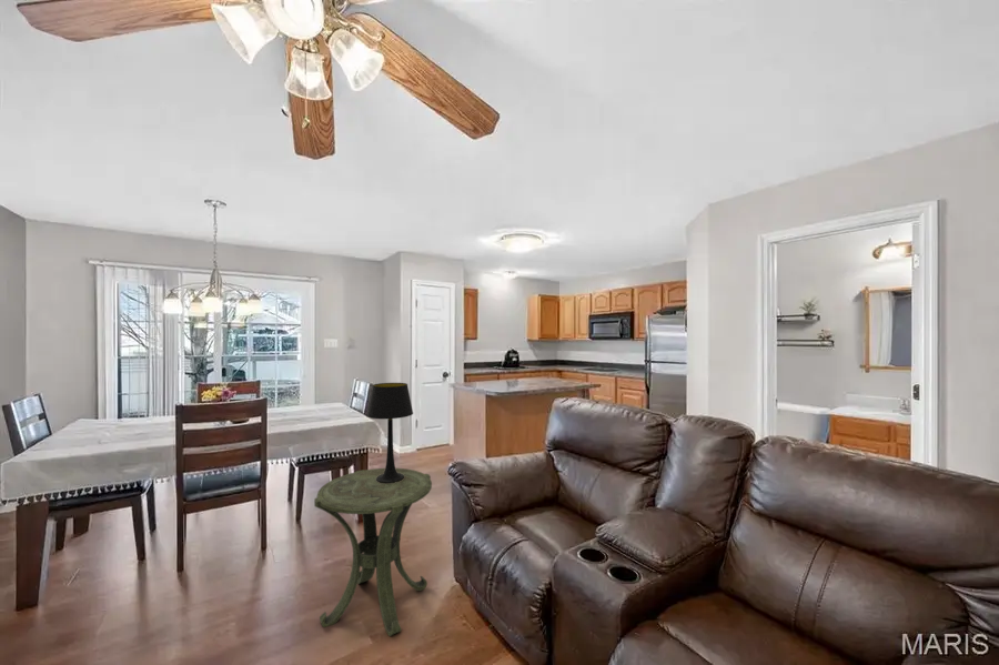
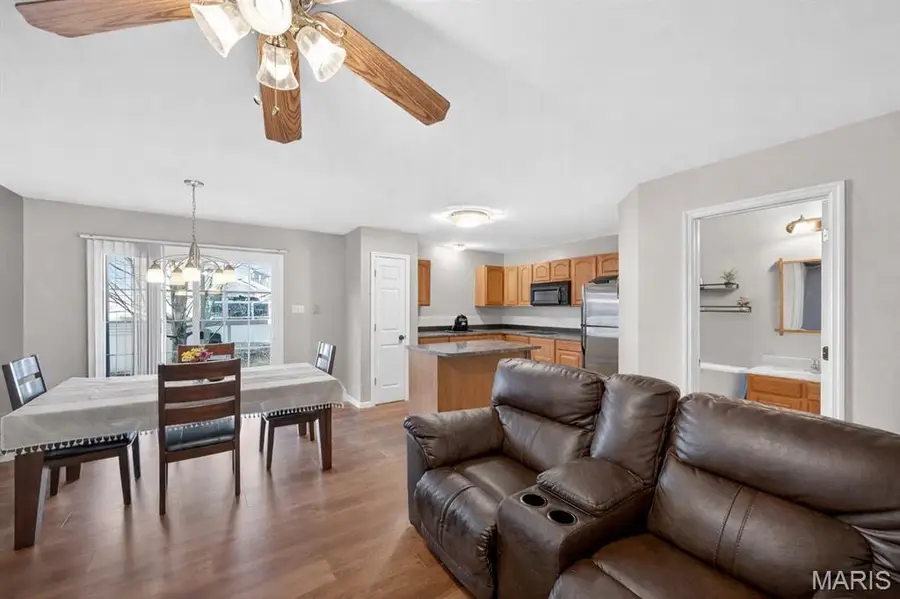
- table lamp (390, 431)
- side table (376, 544)
